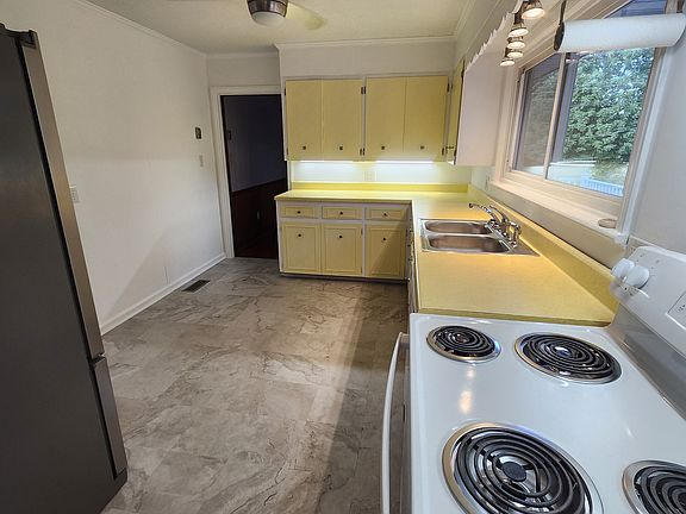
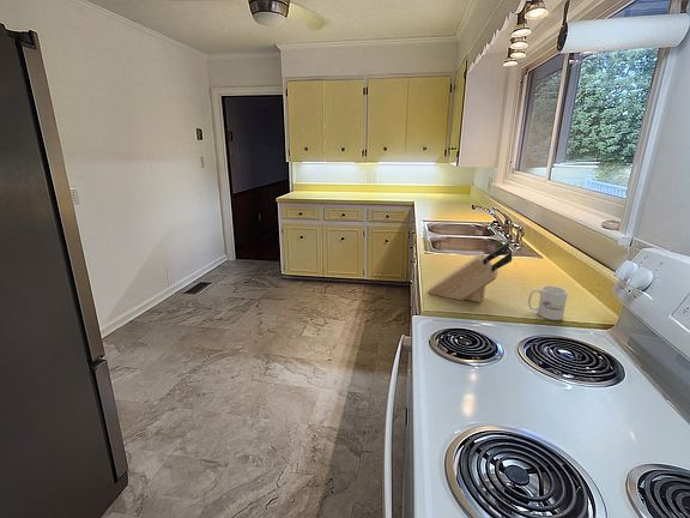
+ mug (546, 301)
+ knife block (468, 269)
